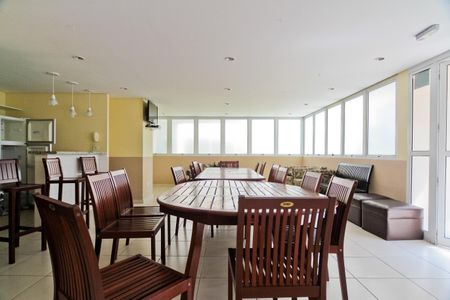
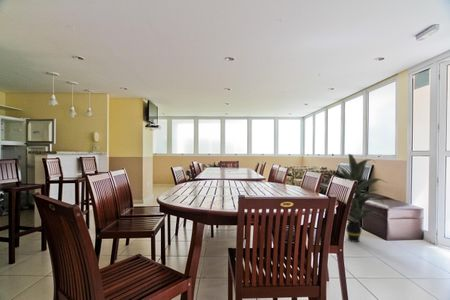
+ indoor plant (354, 196)
